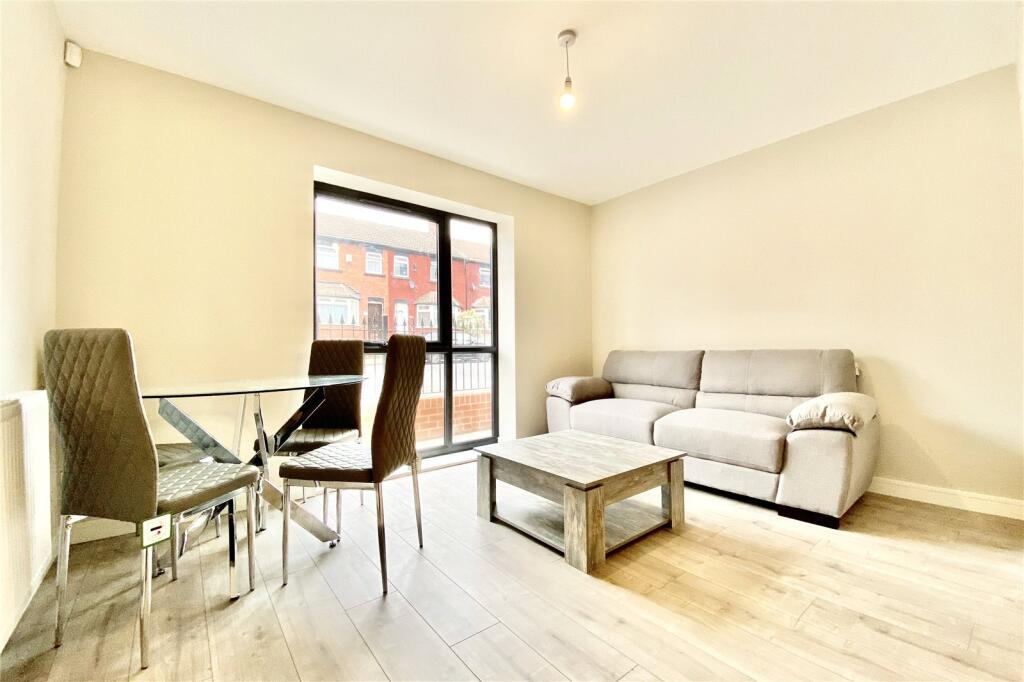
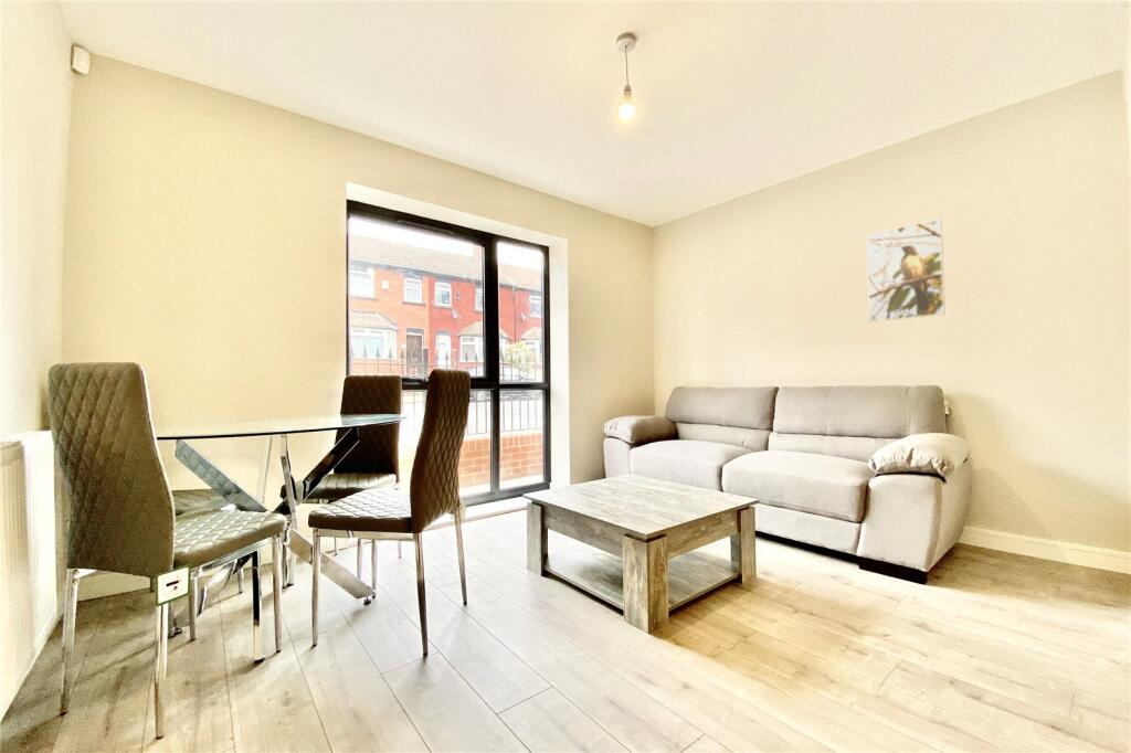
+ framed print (903, 273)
